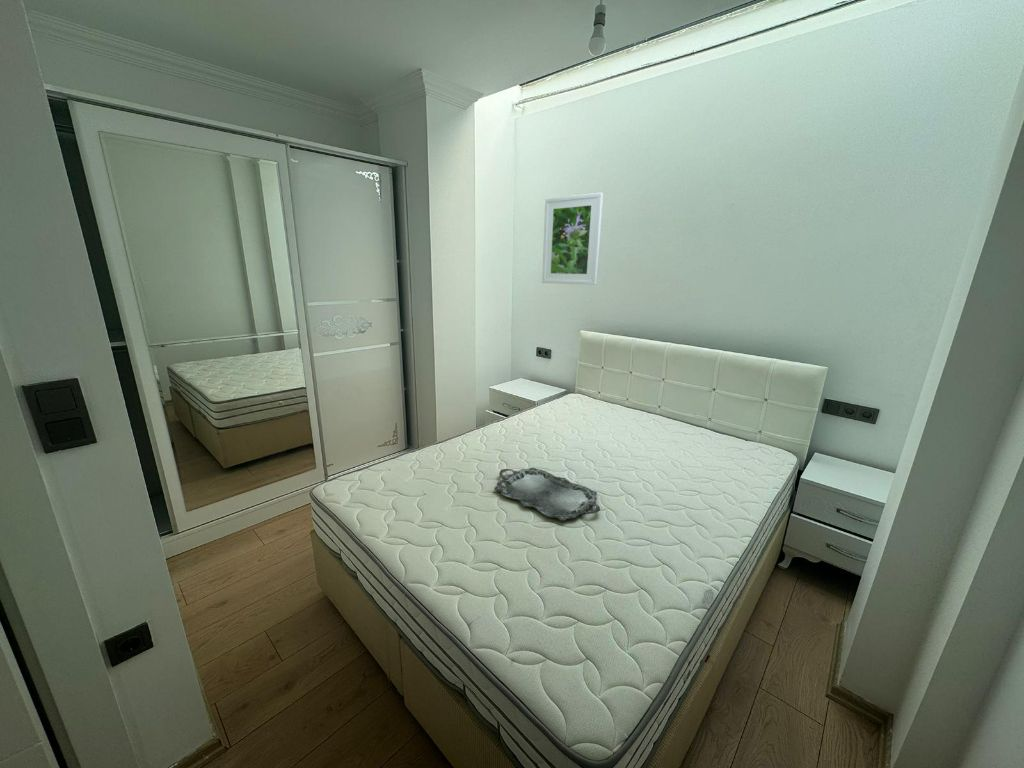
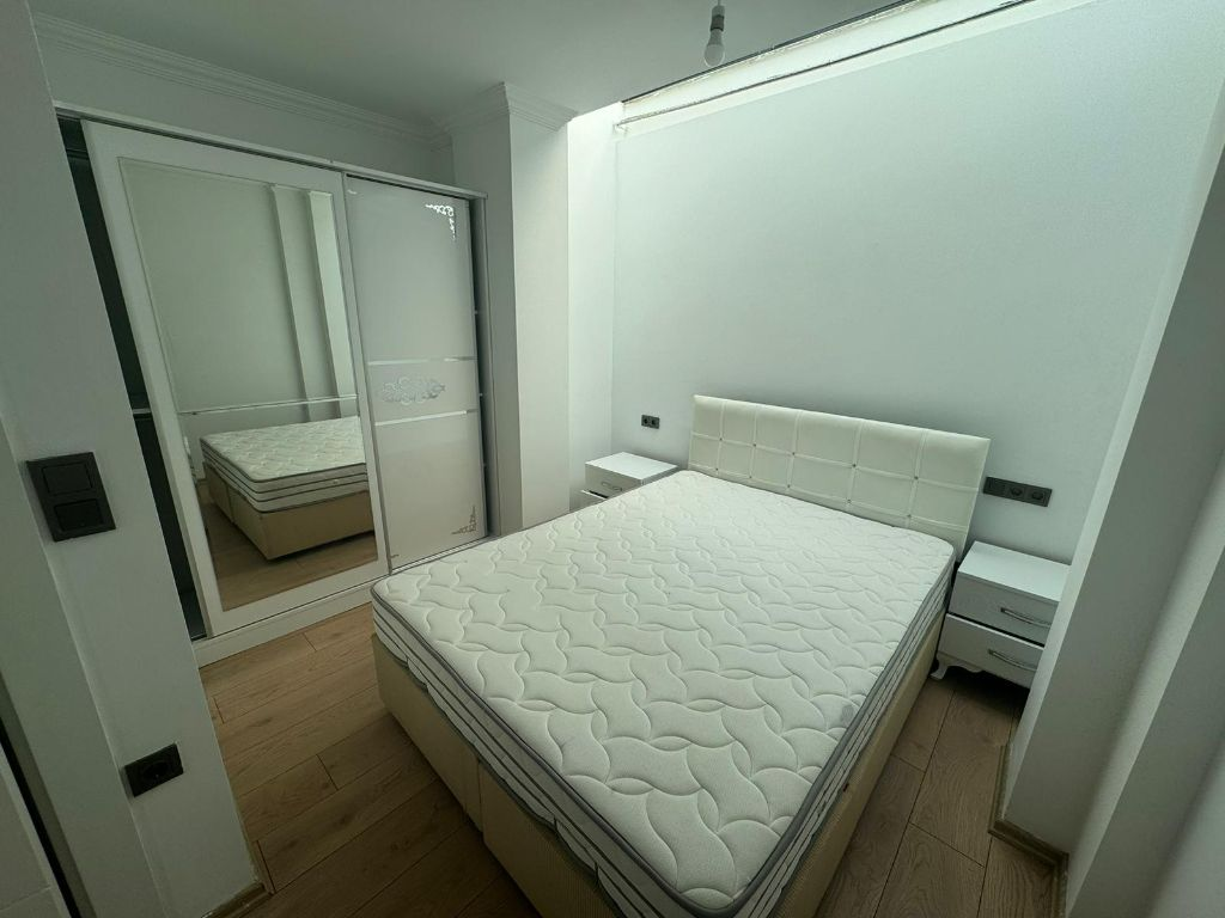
- serving tray (545, 491)
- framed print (570, 241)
